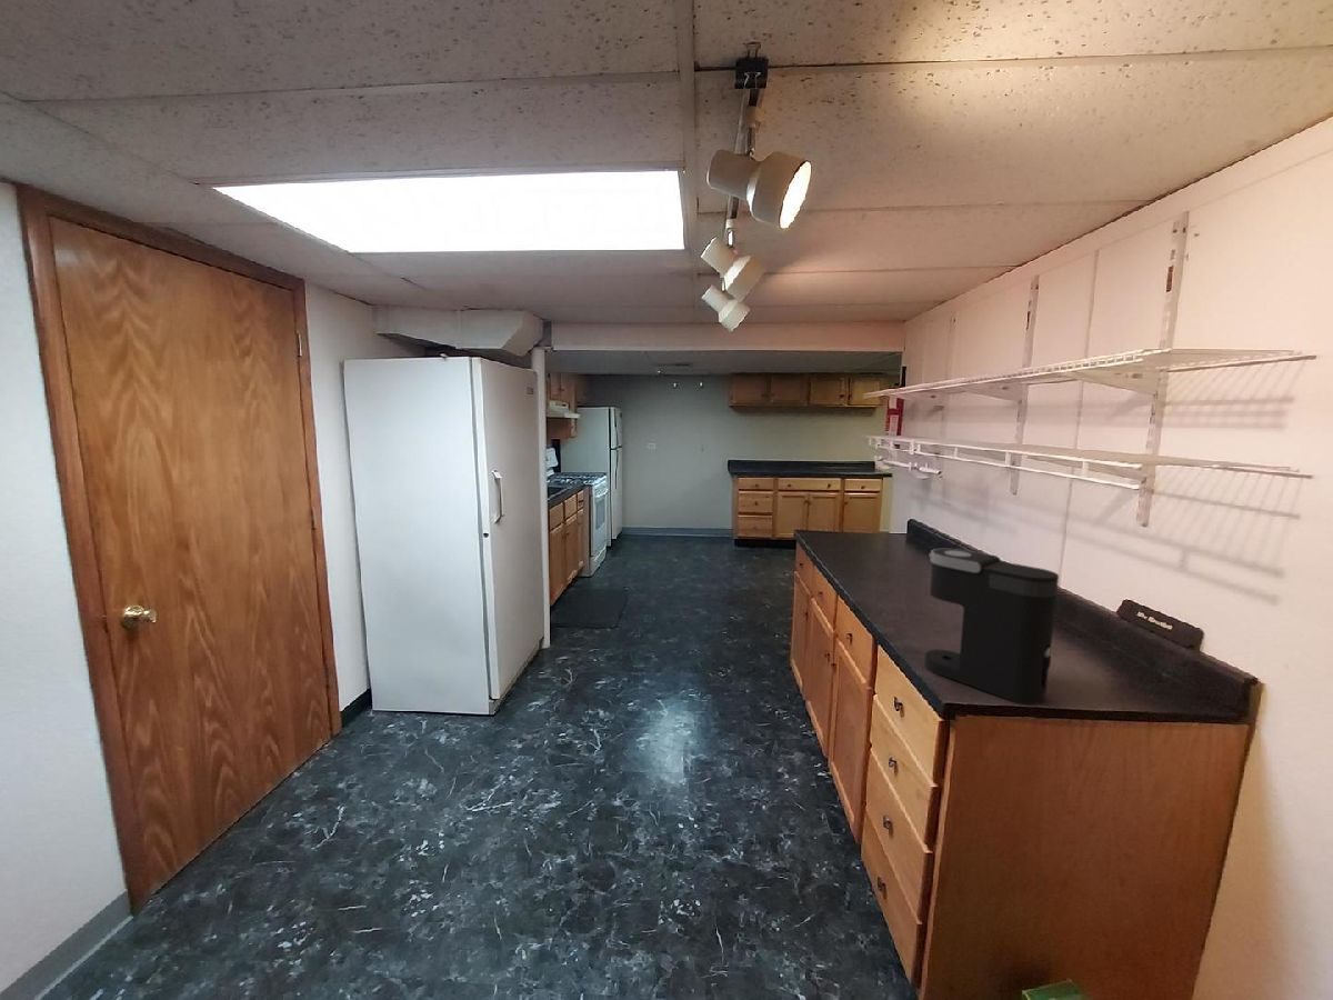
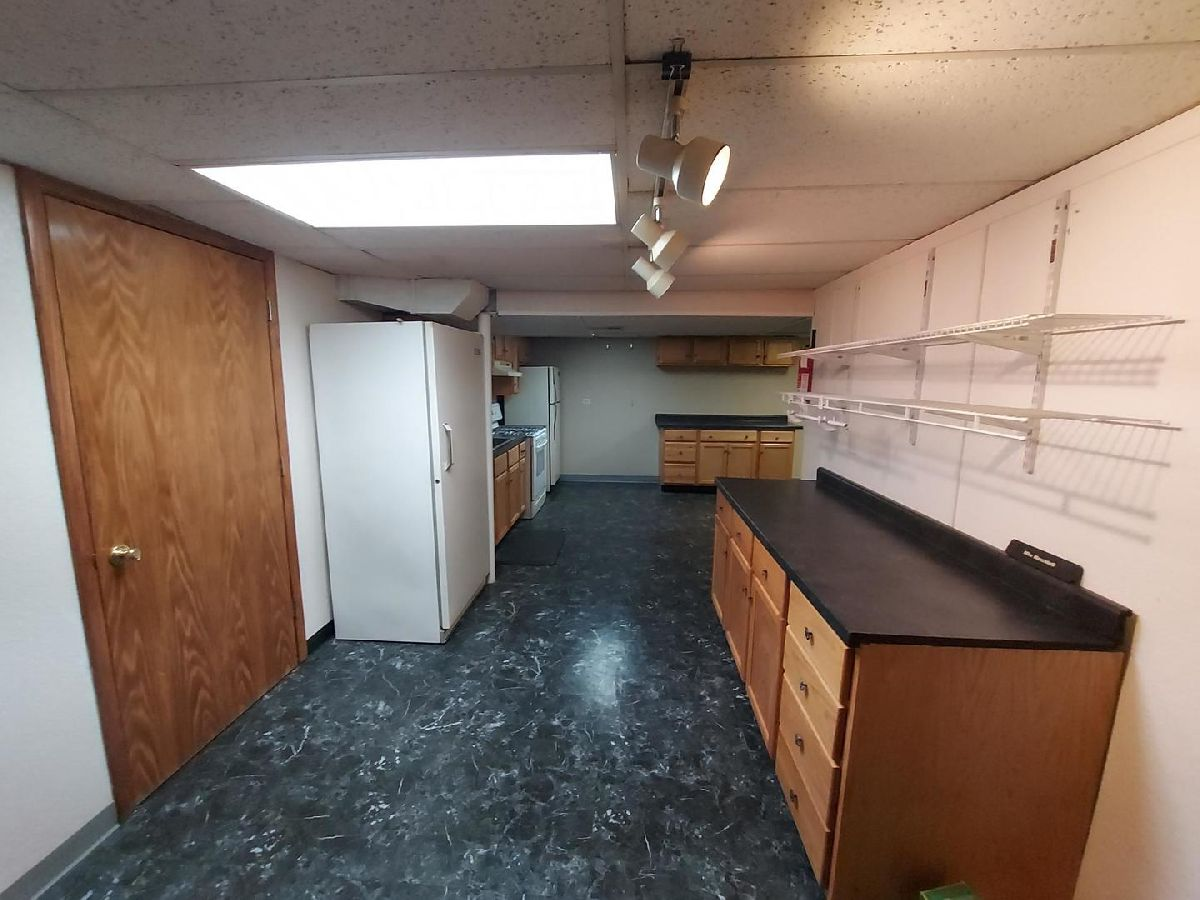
- coffee maker (984, 620)
